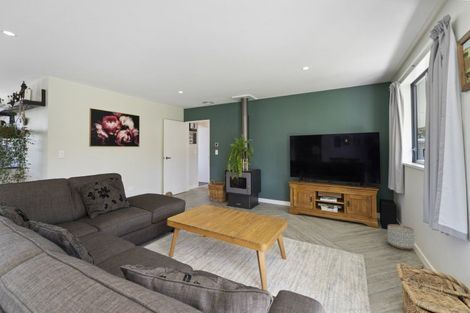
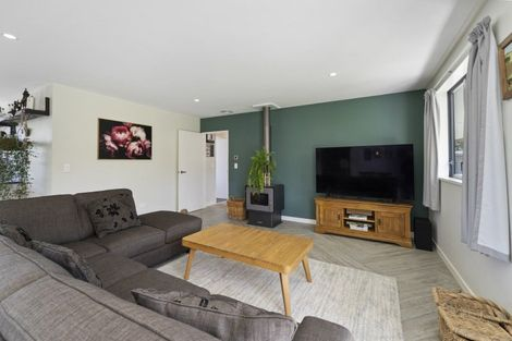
- planter (400, 236)
